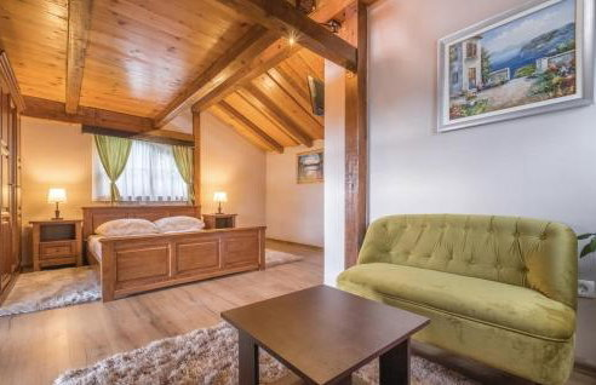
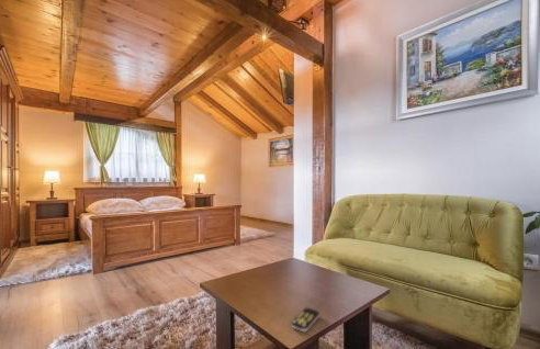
+ remote control (305, 318)
